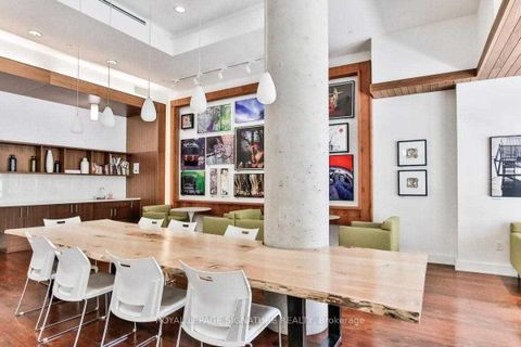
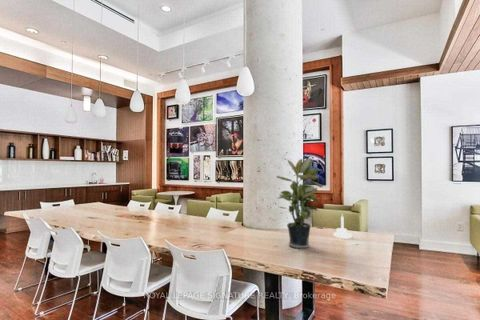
+ potted plant (301, 201)
+ candle holder (342, 224)
